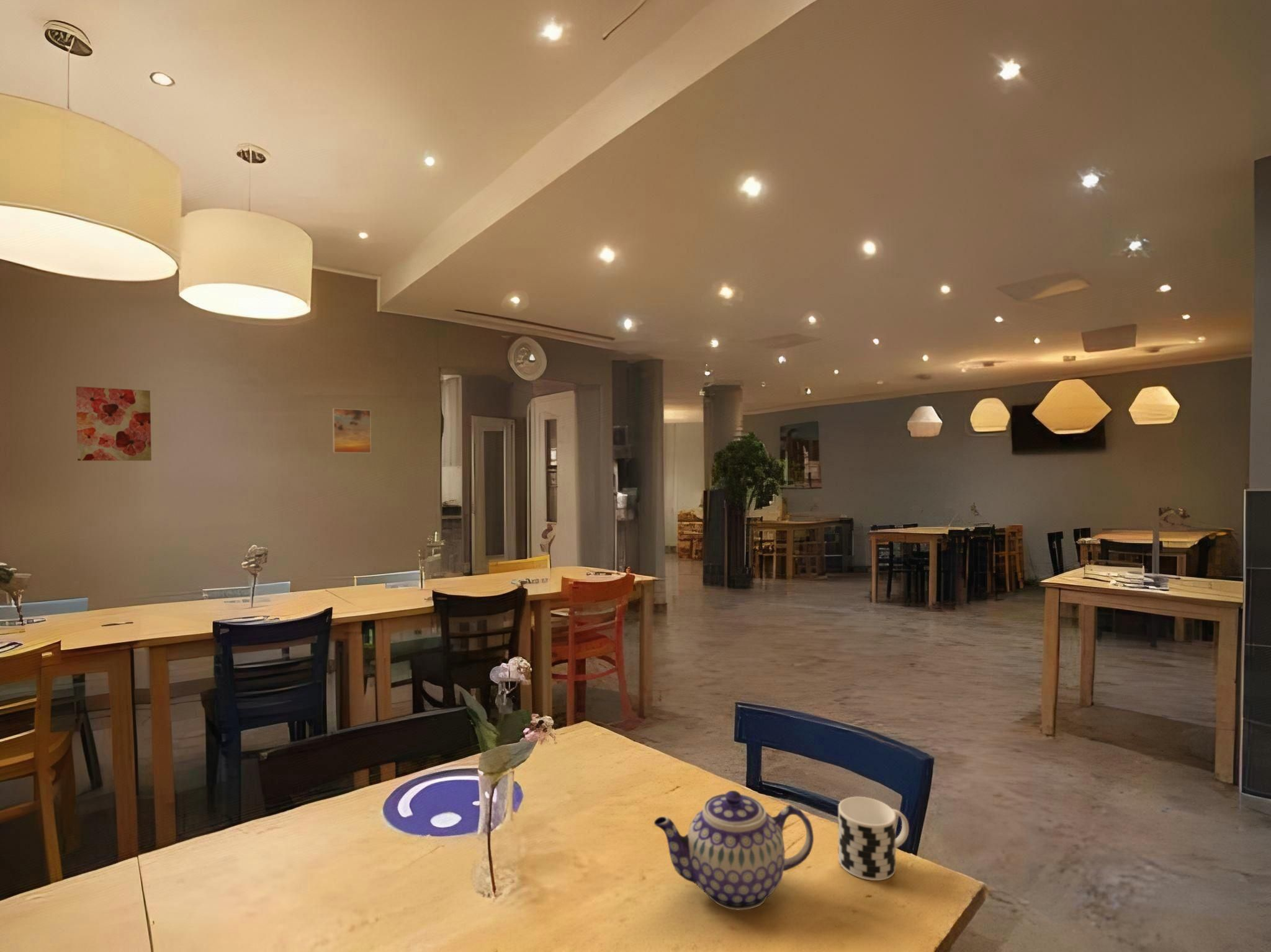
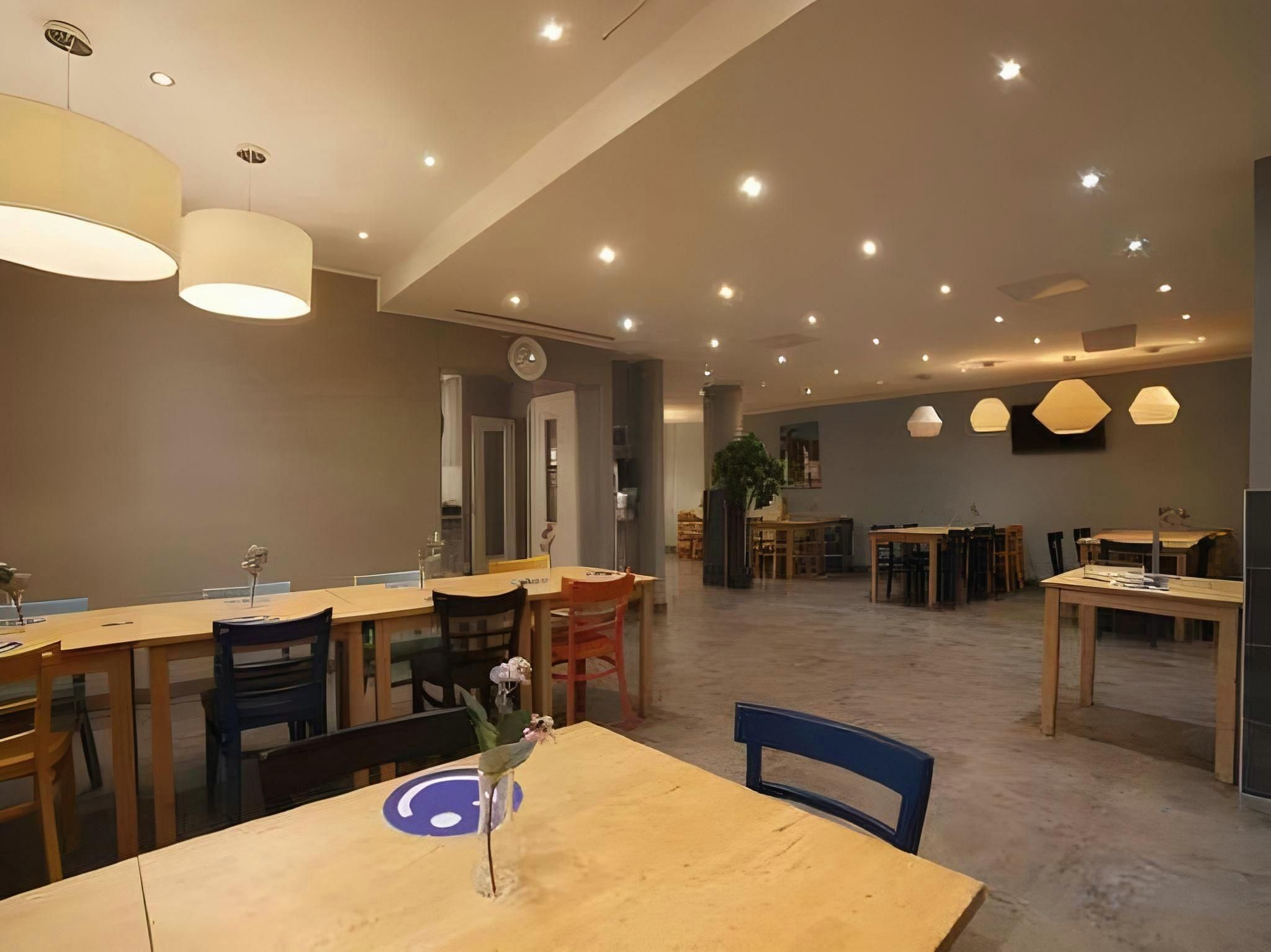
- cup (874, 836)
- teapot (734, 840)
- wall art (114, 424)
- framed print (352, 431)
